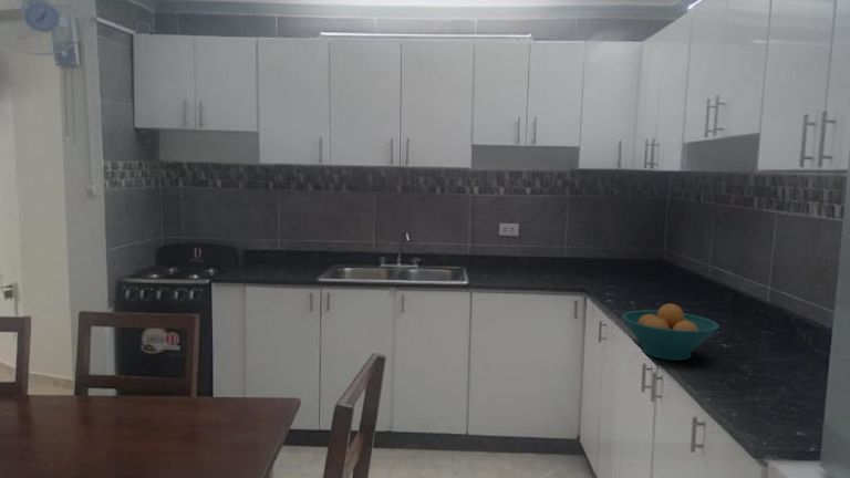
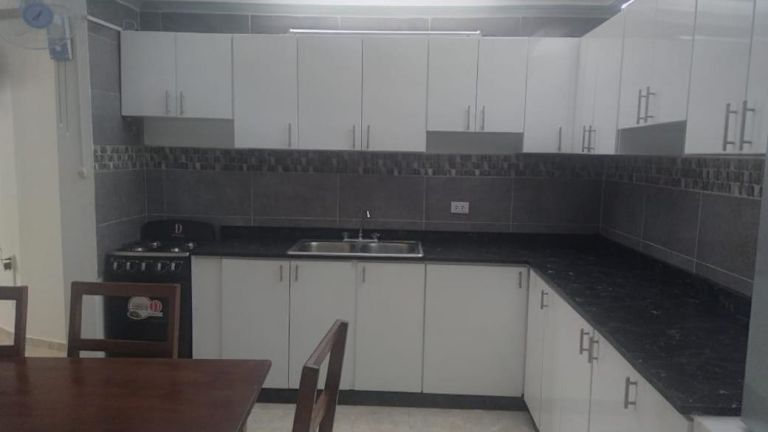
- fruit bowl (668, 329)
